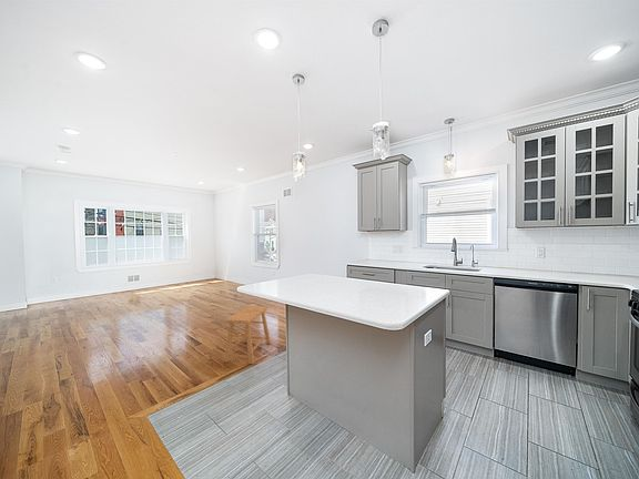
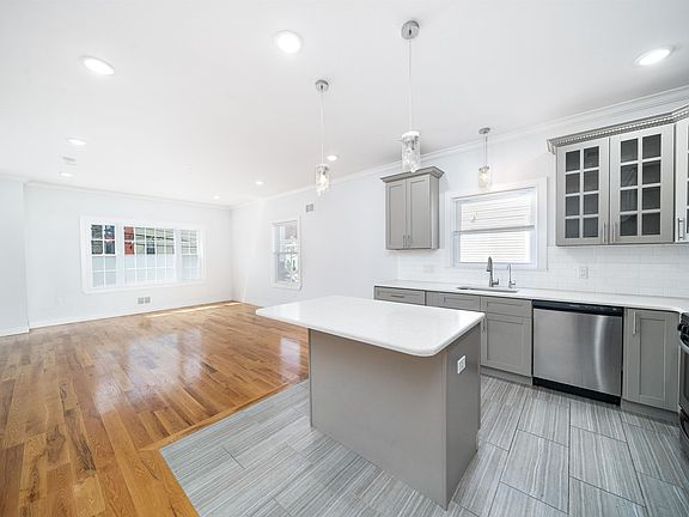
- stool (248, 332)
